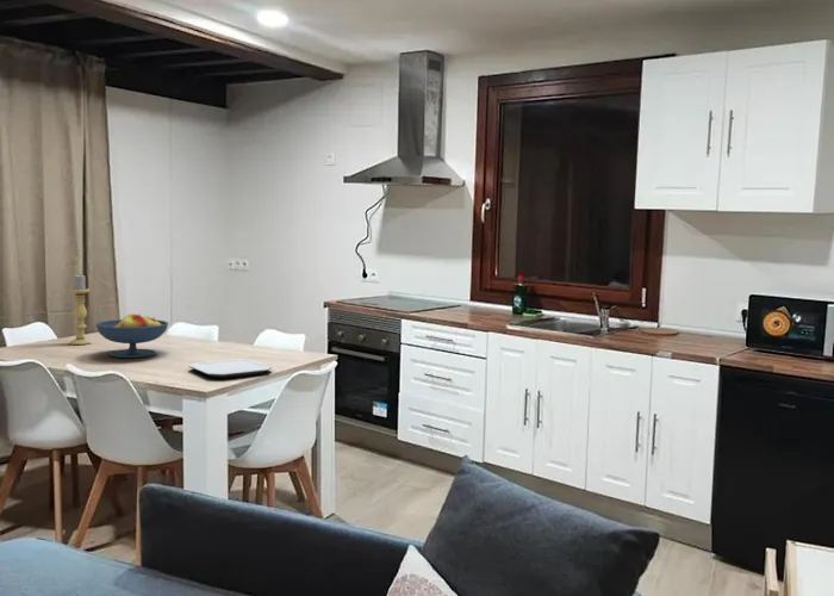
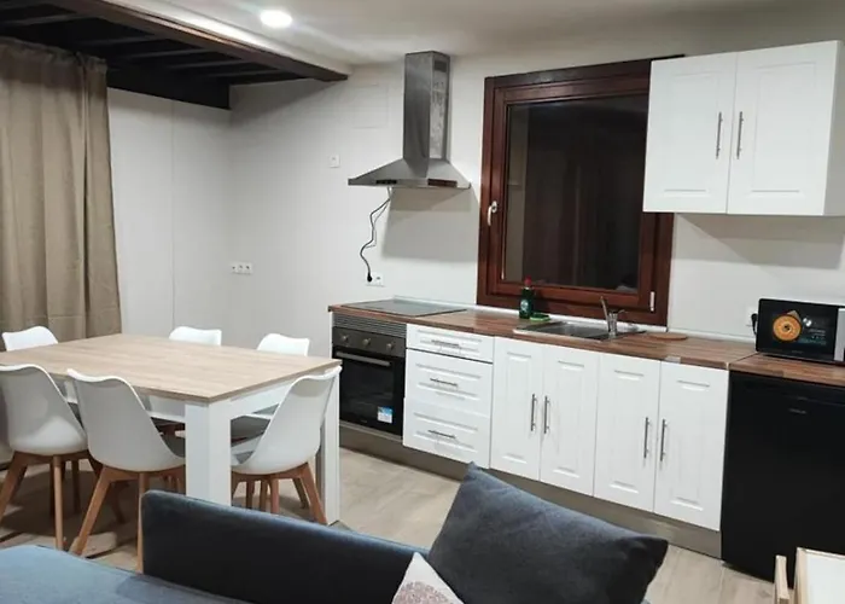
- fruit bowl (132, 333)
- plate (230, 368)
- candle holder (80, 309)
